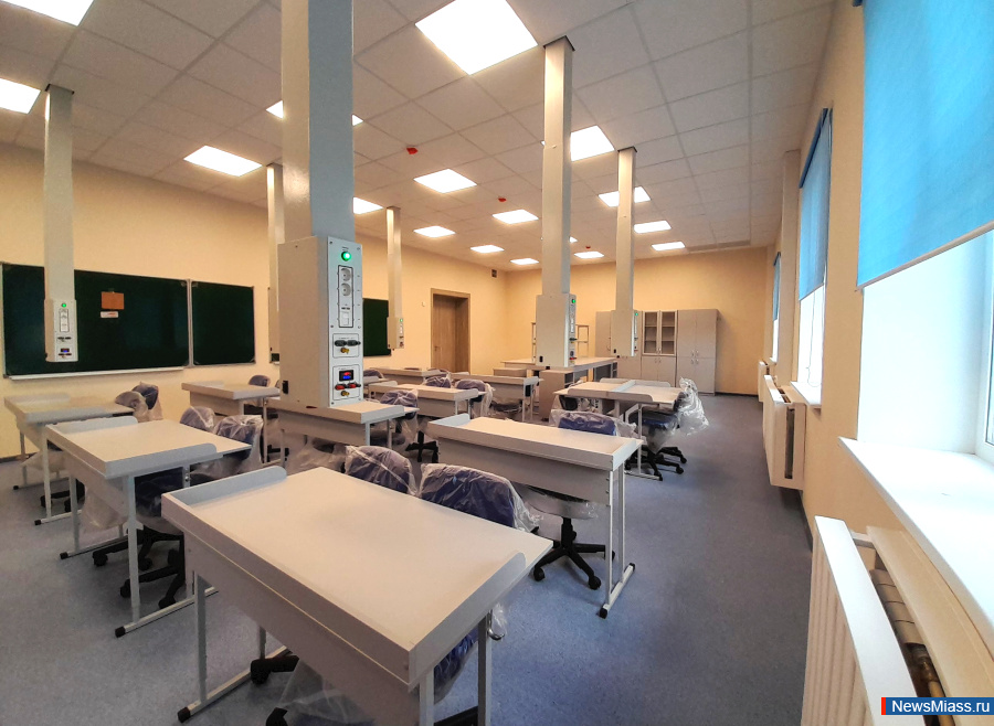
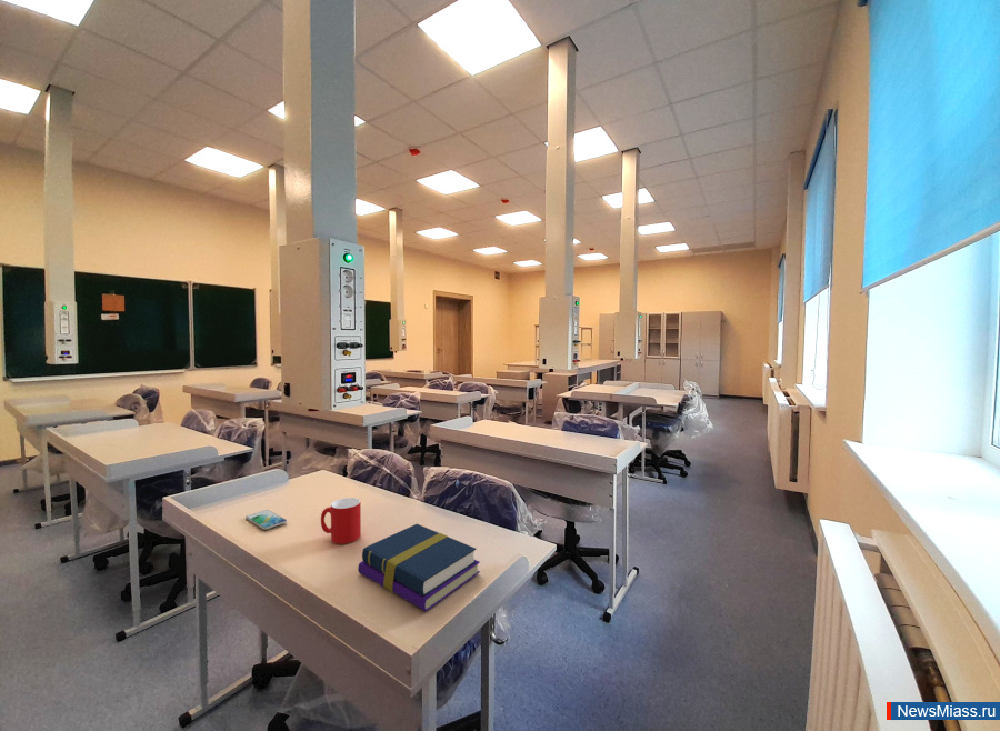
+ smartphone (266, 519)
+ book (419, 560)
+ cup (340, 520)
